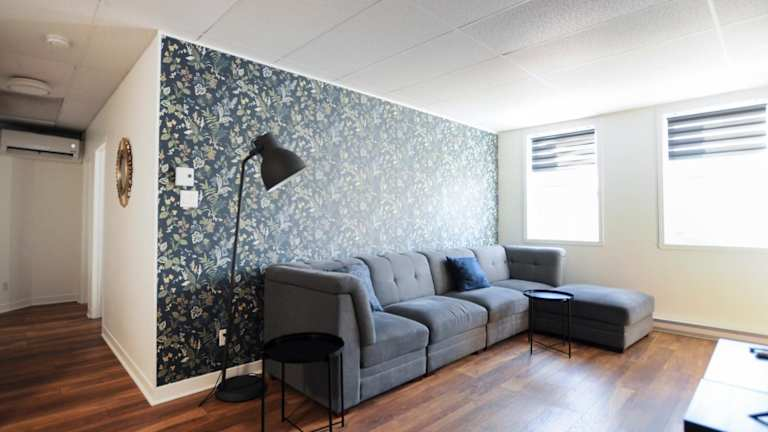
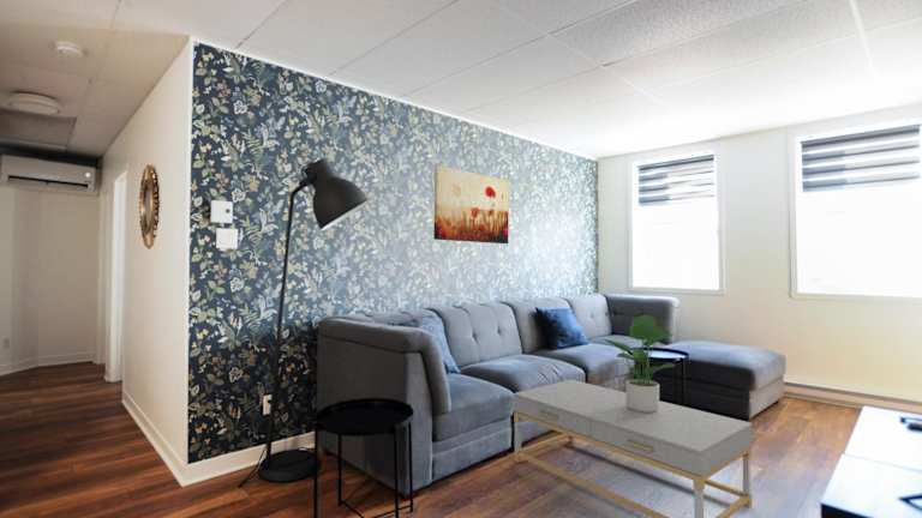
+ coffee table (619, 444)
+ potted plant (637, 361)
+ wall art (473, 207)
